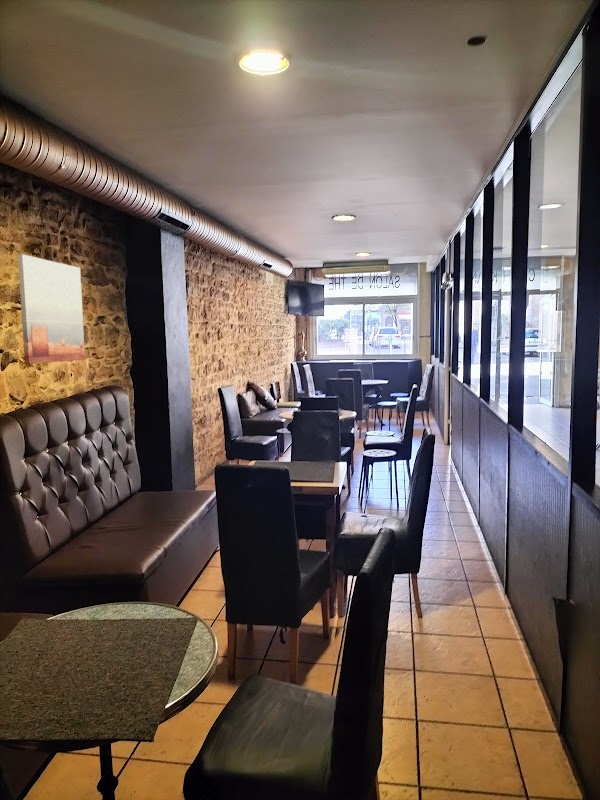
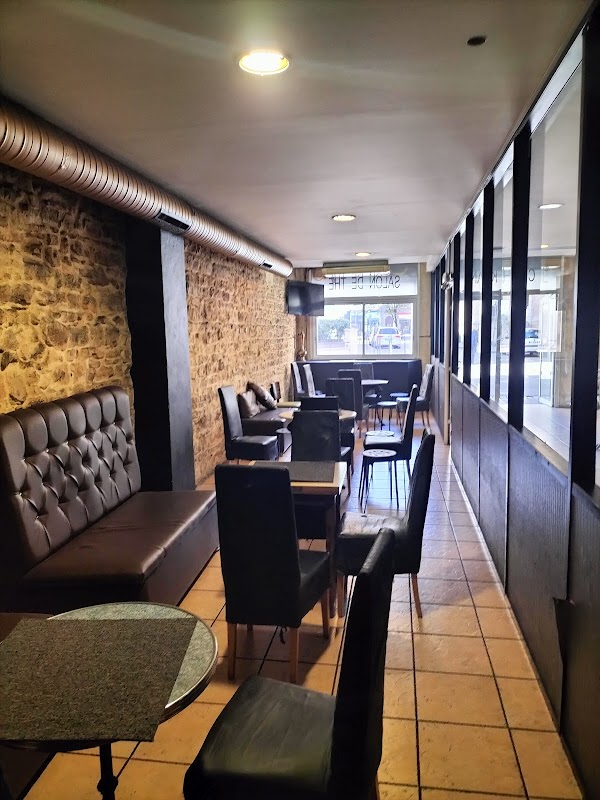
- wall art (54, 311)
